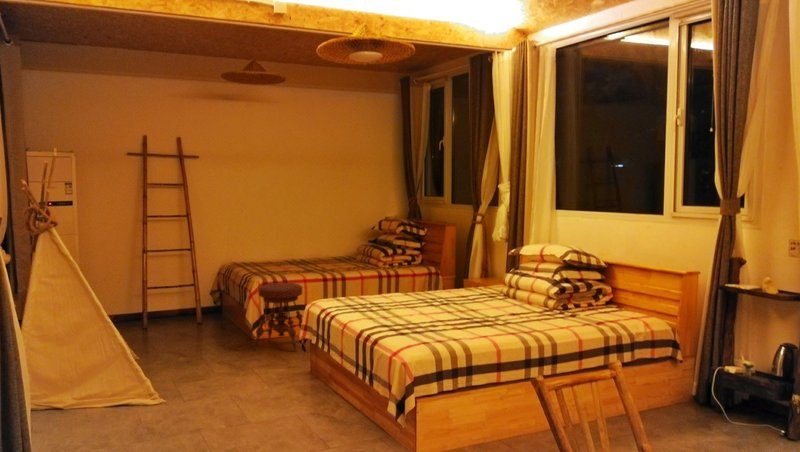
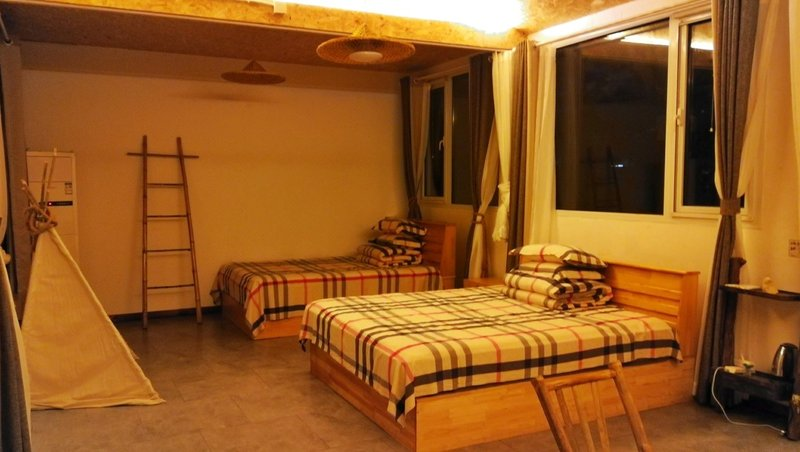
- stool (281, 315)
